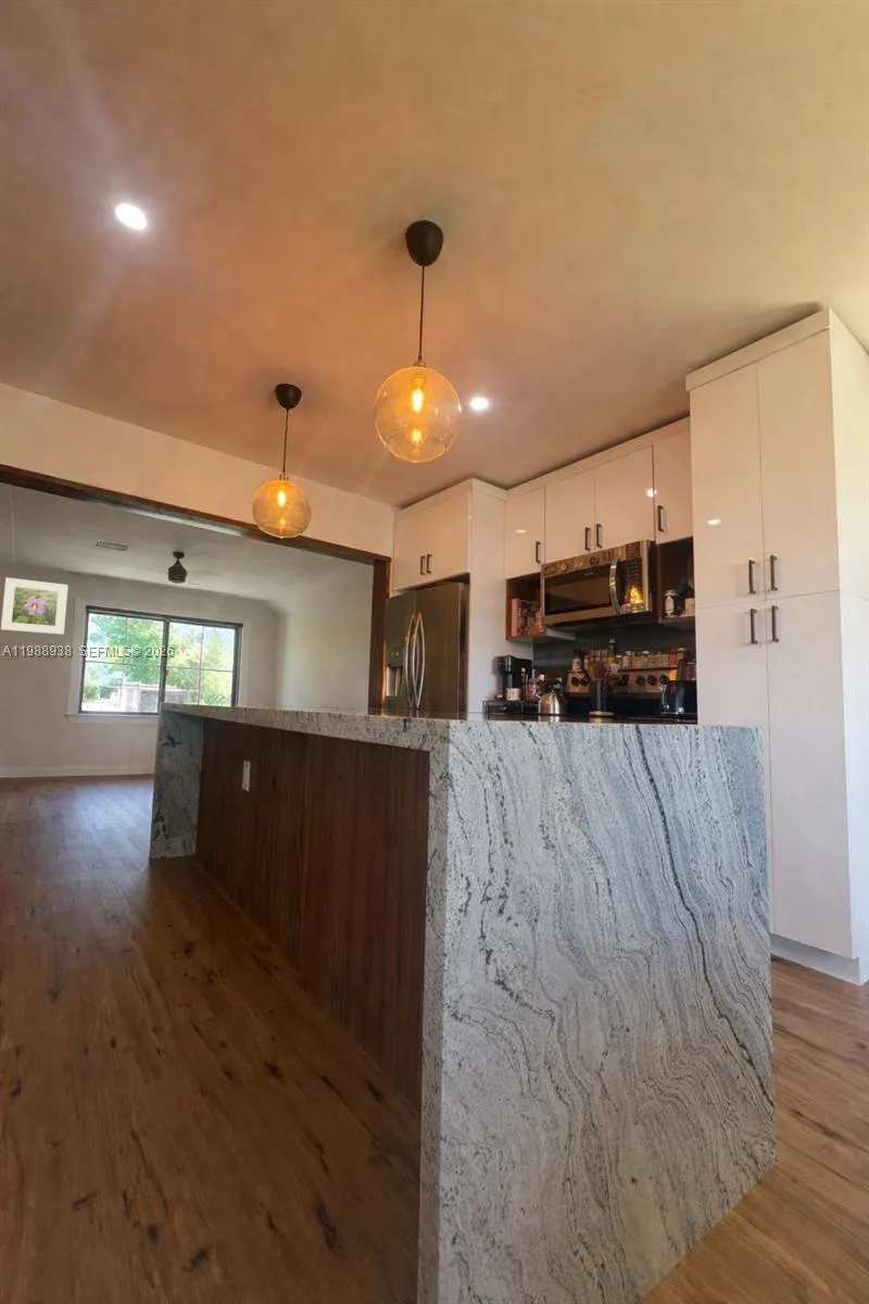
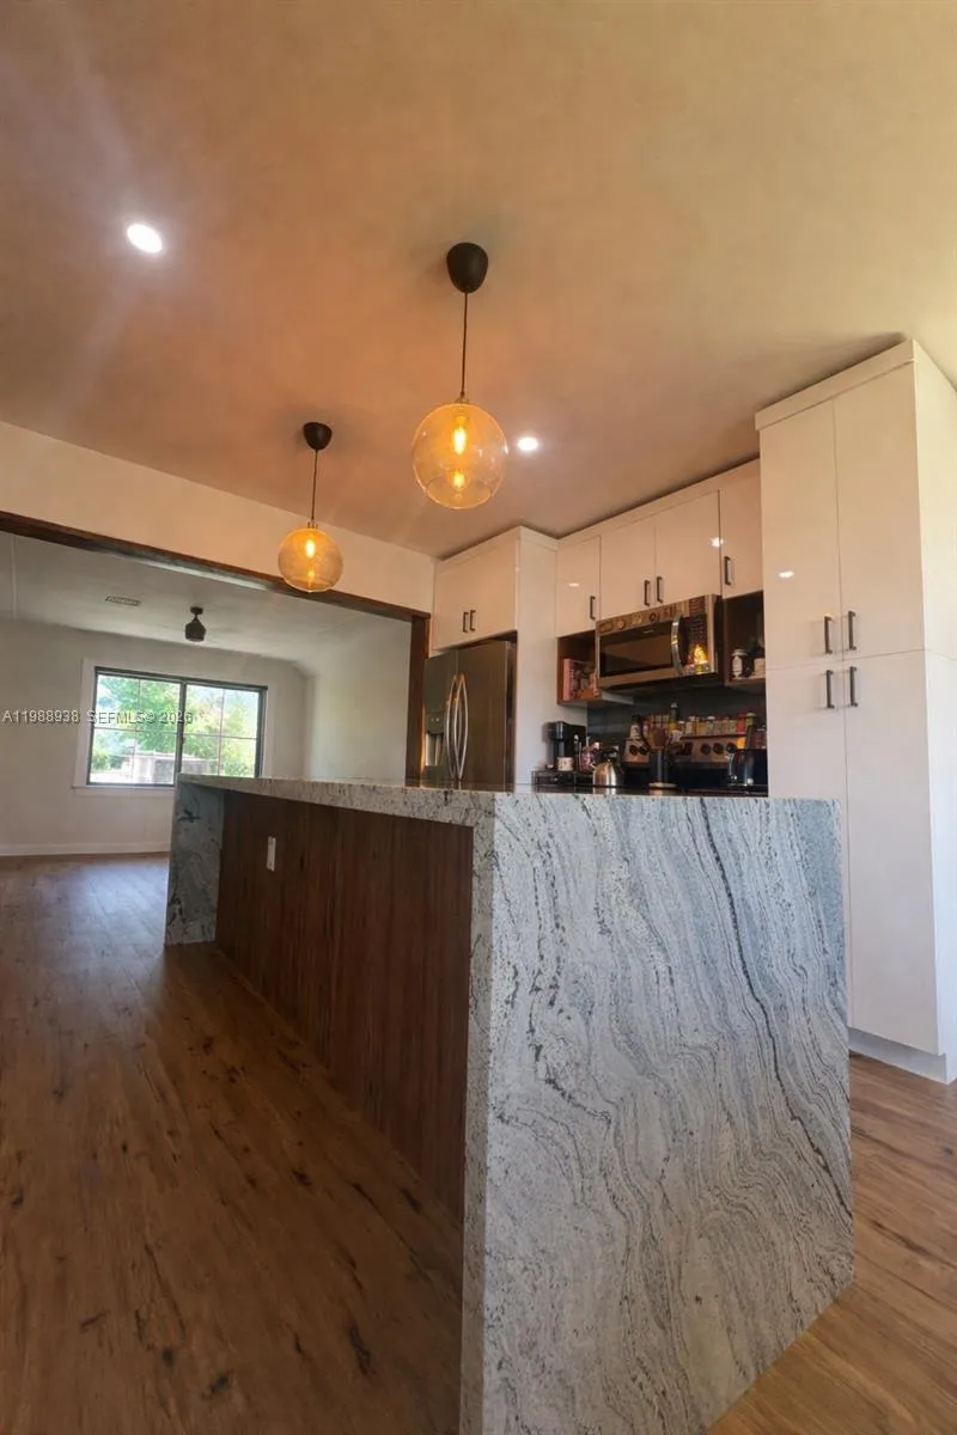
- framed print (35, 606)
